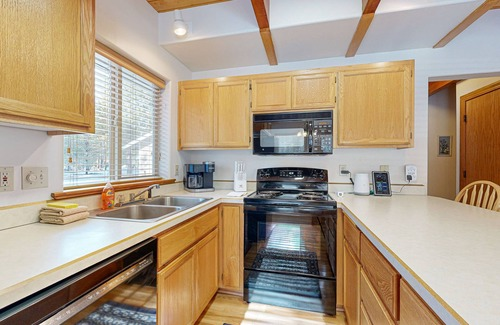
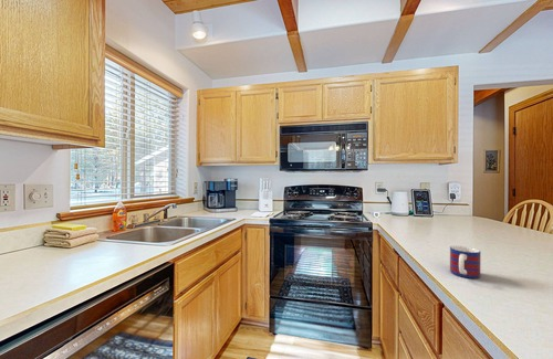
+ mug (463, 262)
